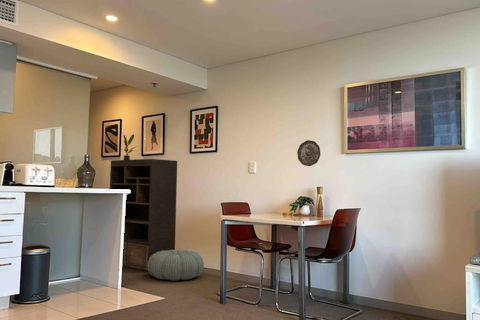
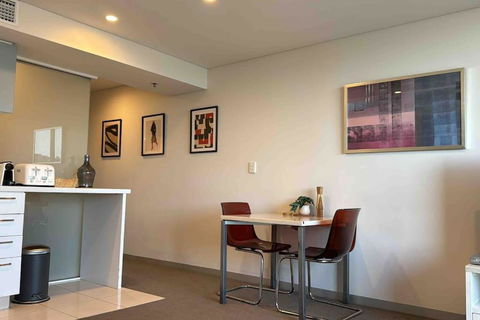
- potted plant (127, 146)
- bookshelf (141, 212)
- decorative plate (309, 153)
- pouf (175, 264)
